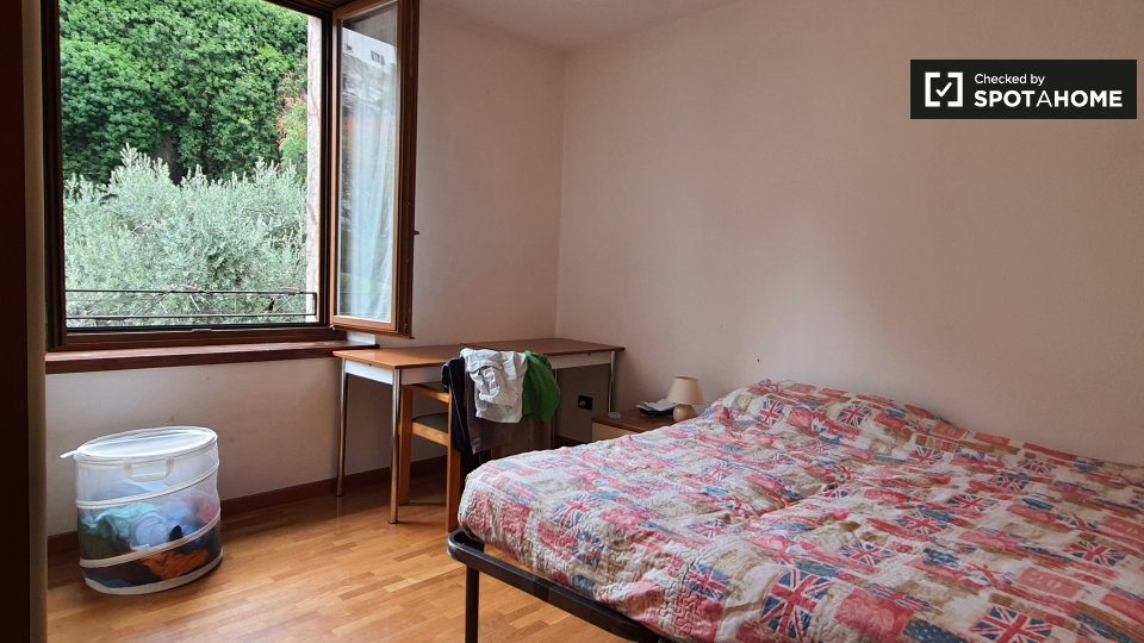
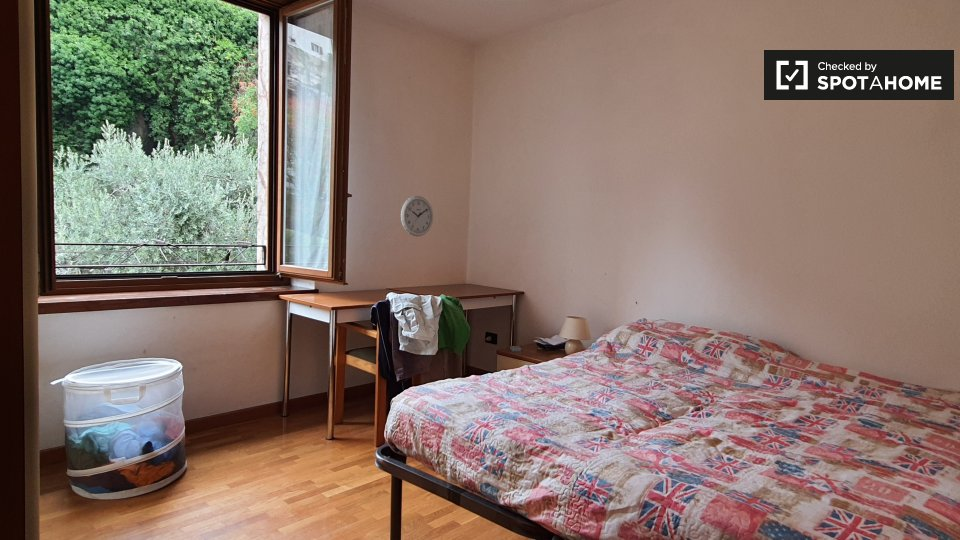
+ wall clock (418, 216)
